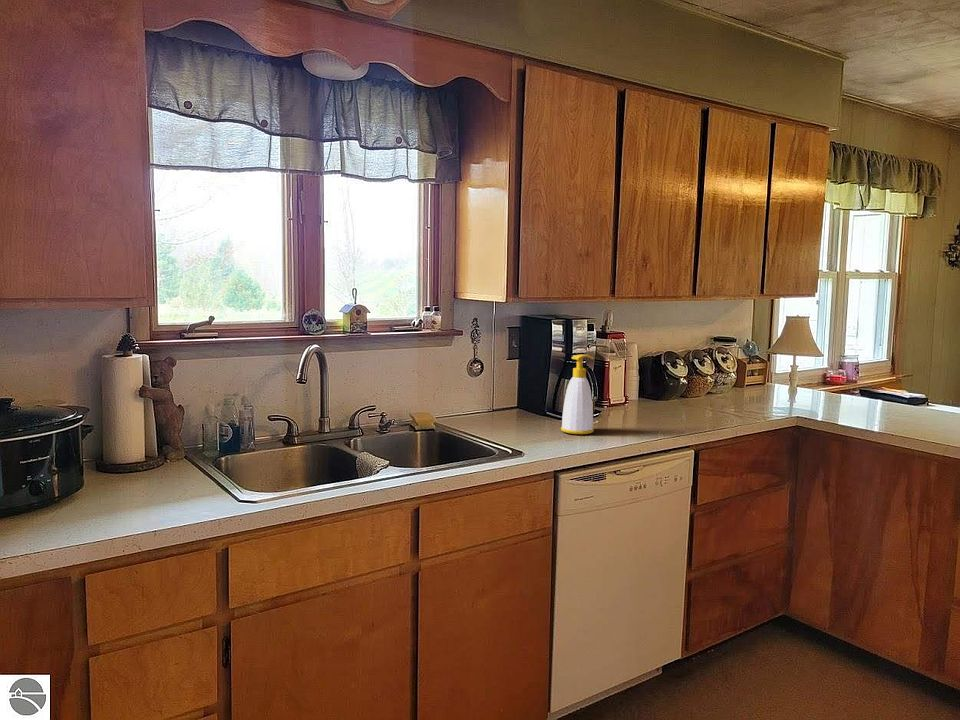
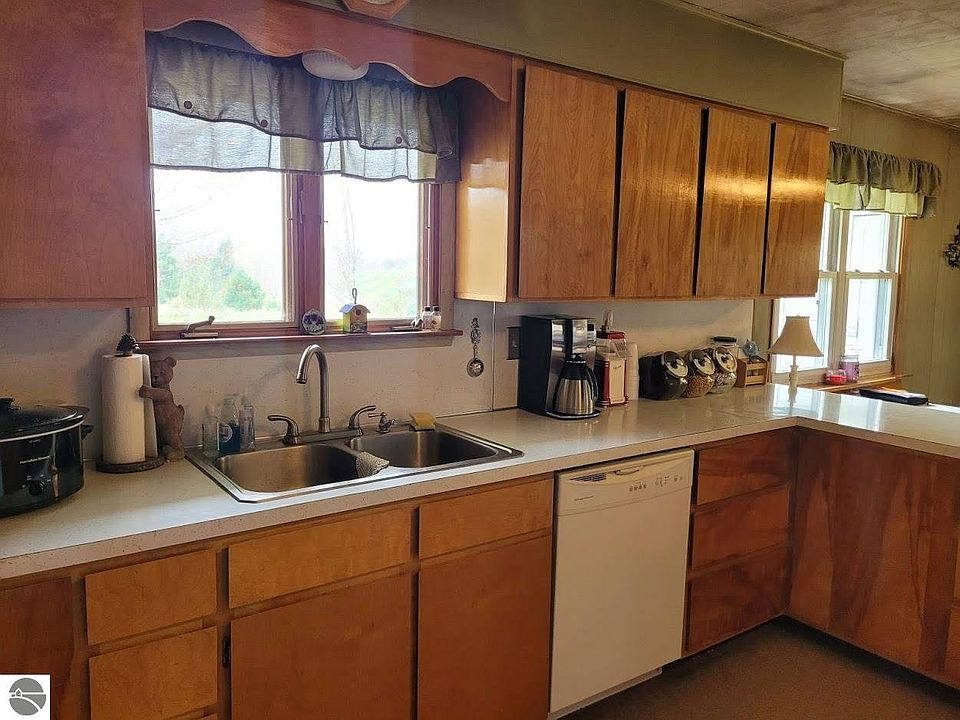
- soap bottle (578, 393)
